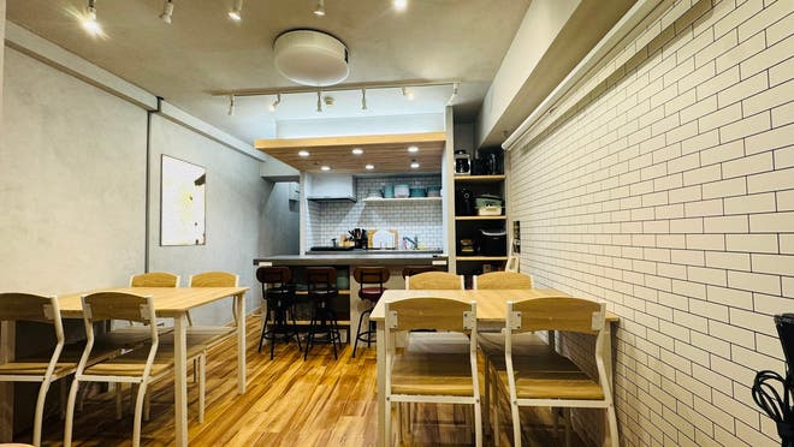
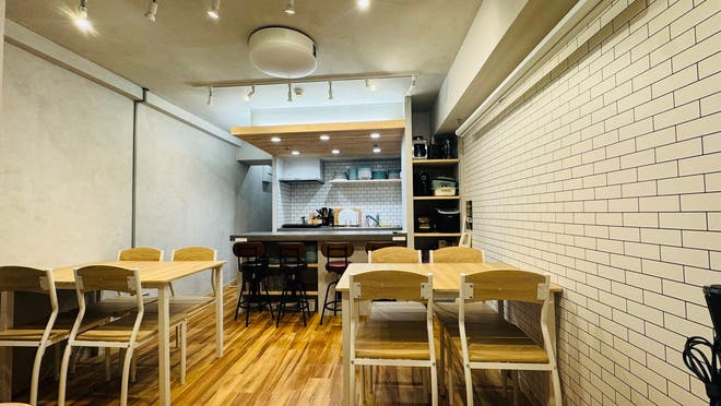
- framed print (184, 203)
